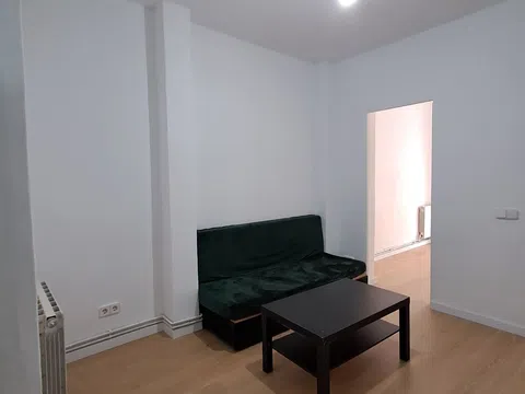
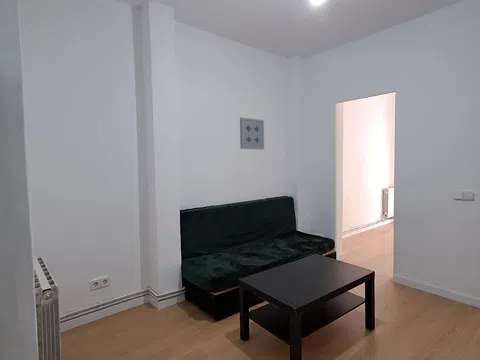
+ wall art (252, 134)
